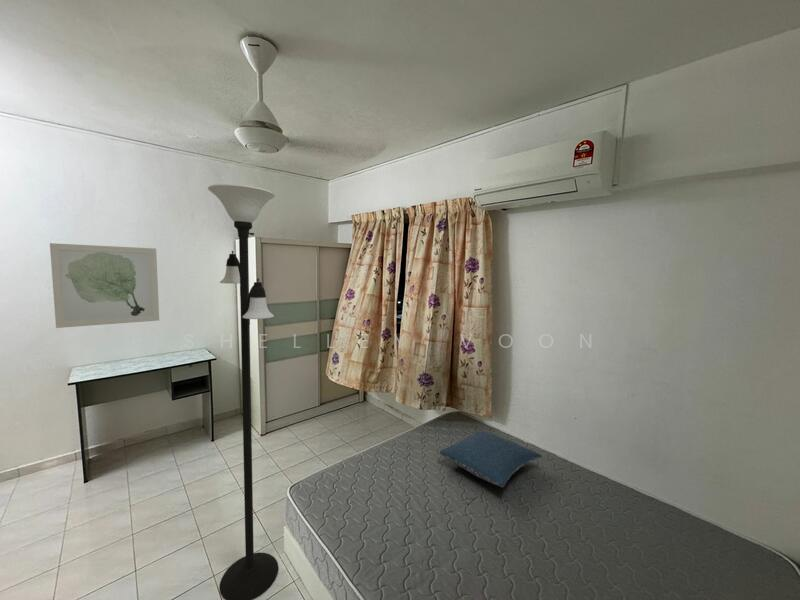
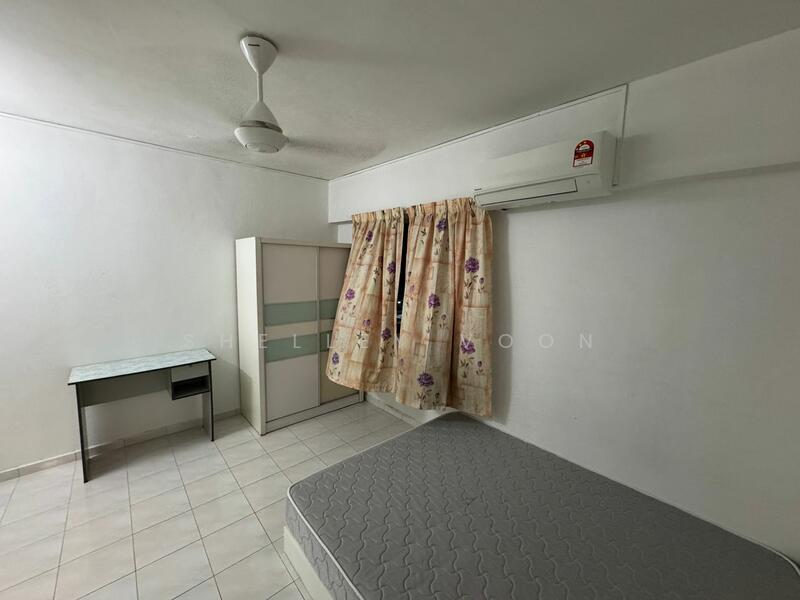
- wall art (109, 285)
- floor lamp (246, 394)
- pillow (490, 455)
